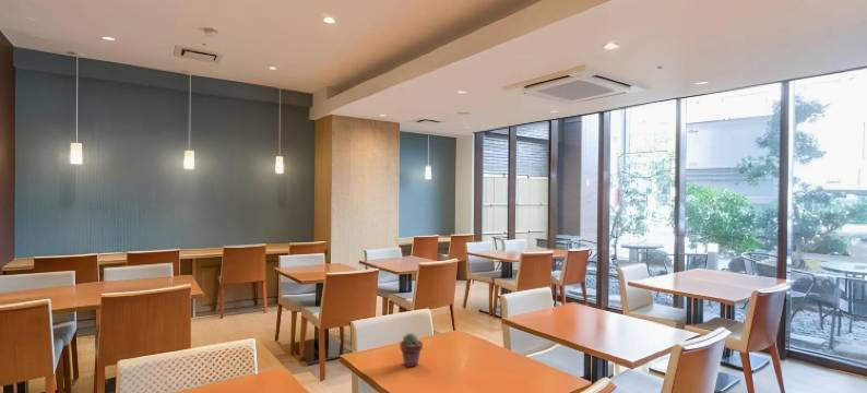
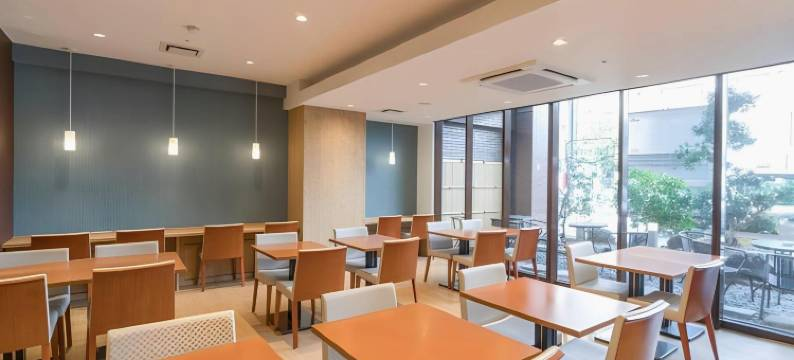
- potted succulent (411, 348)
